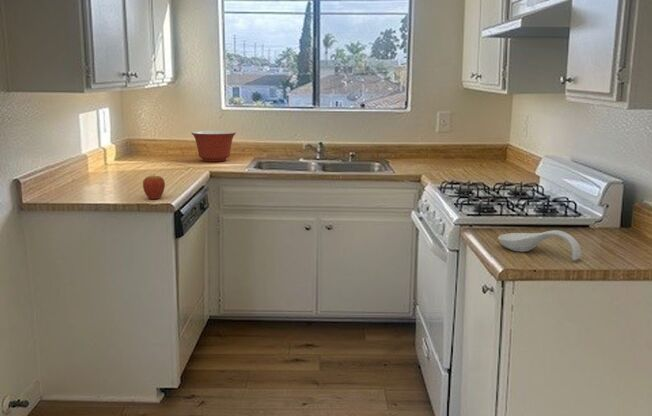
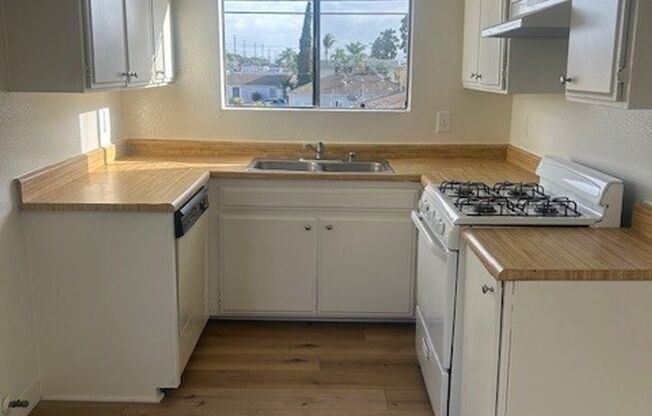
- fruit (153, 186)
- mixing bowl (214, 146)
- spoon rest (538, 240)
